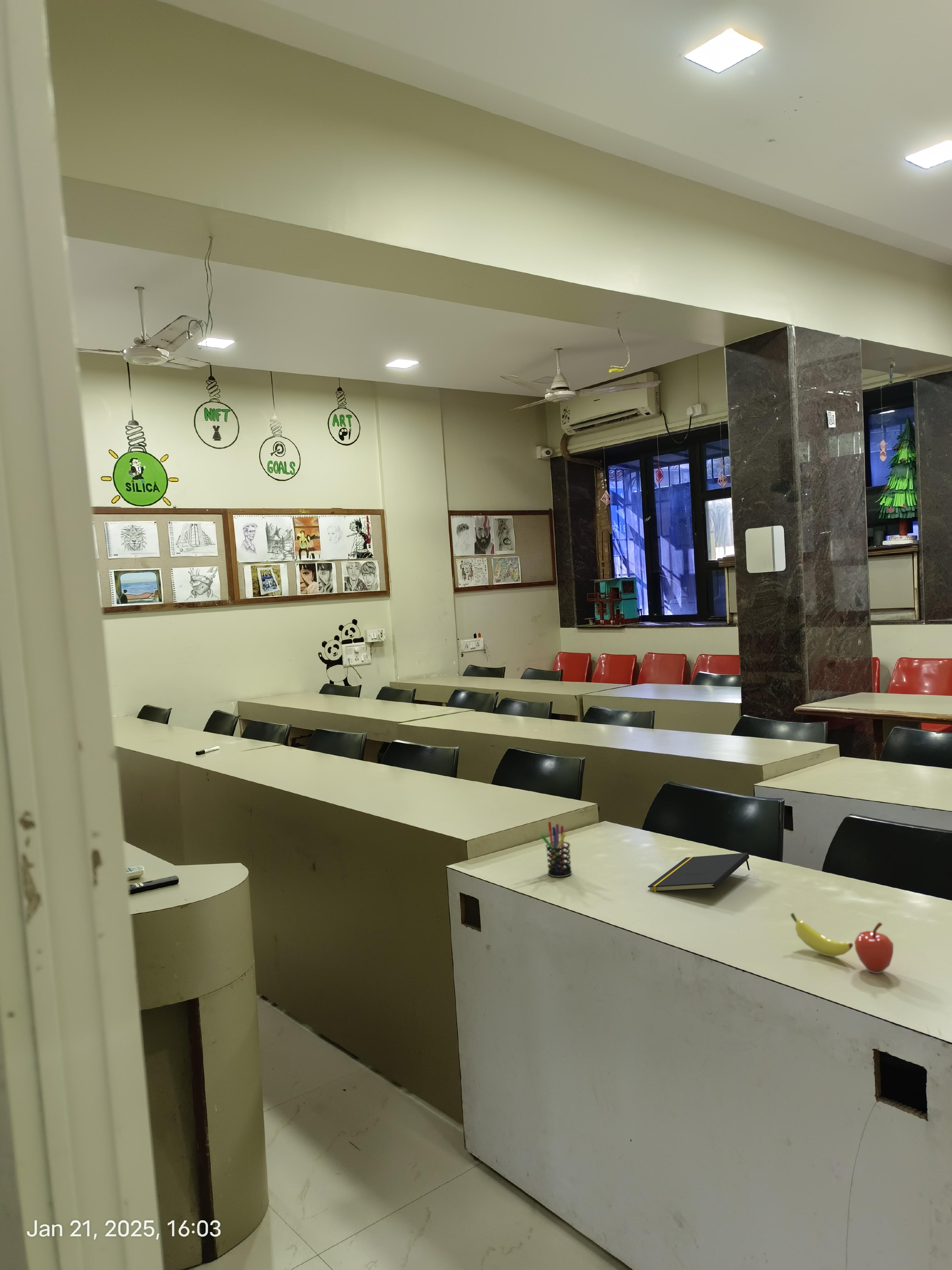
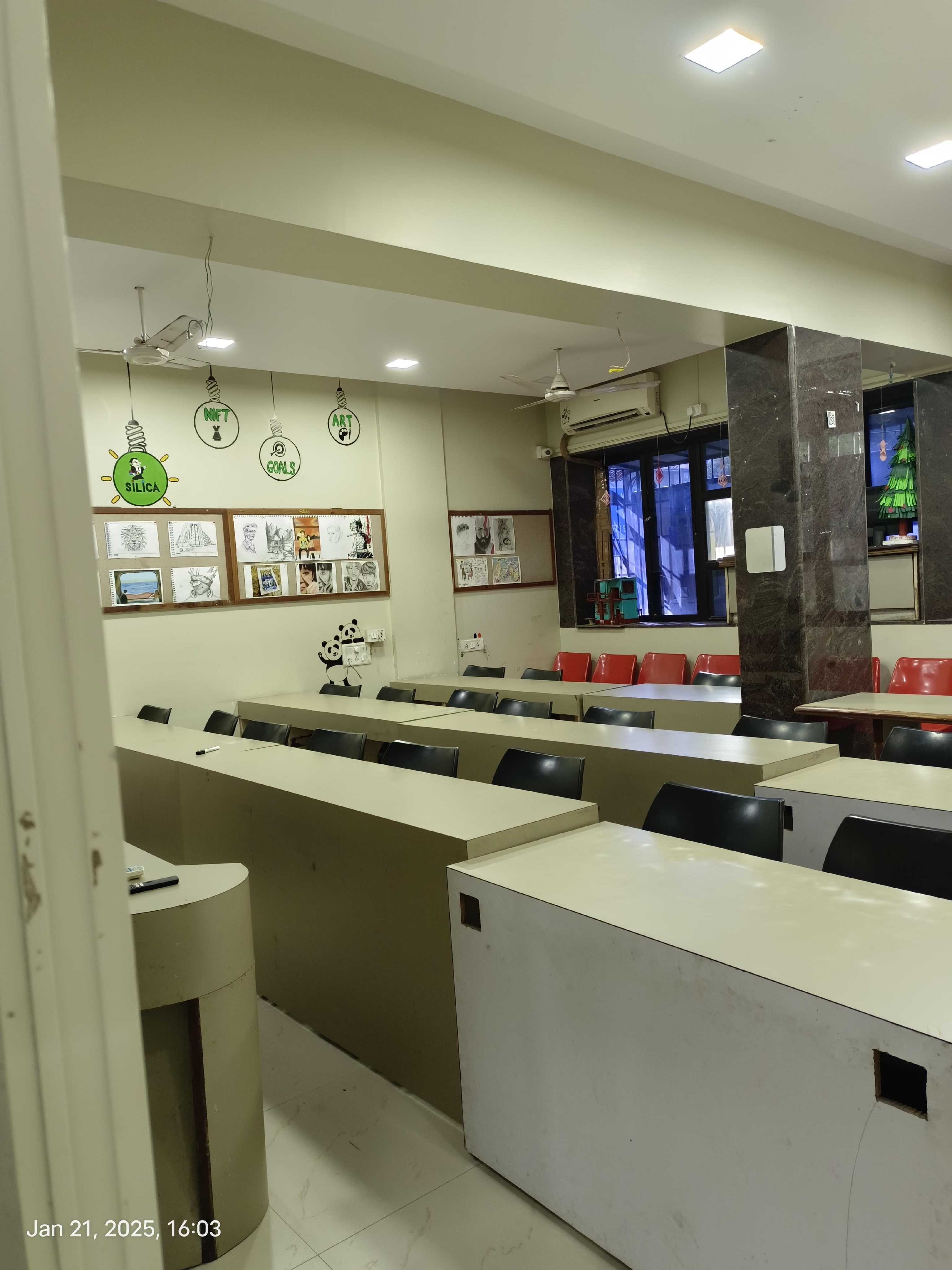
- notepad (699, 872)
- pen holder (555, 849)
- fruit (837, 942)
